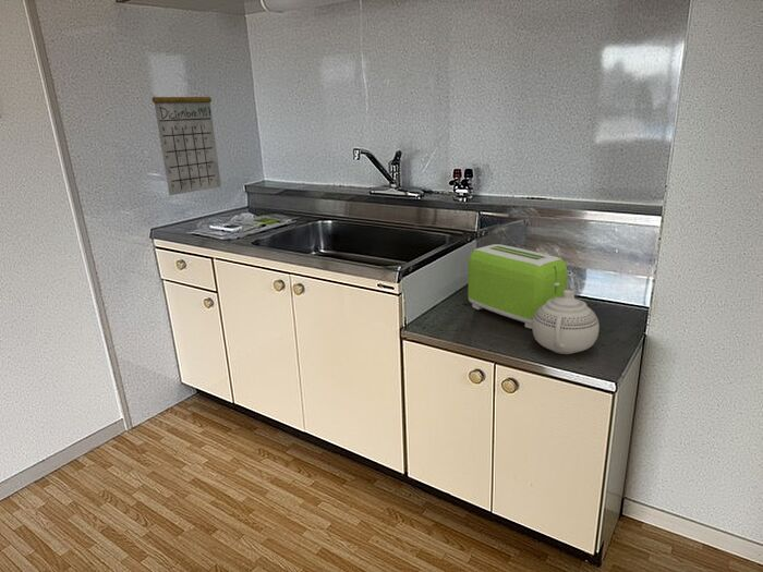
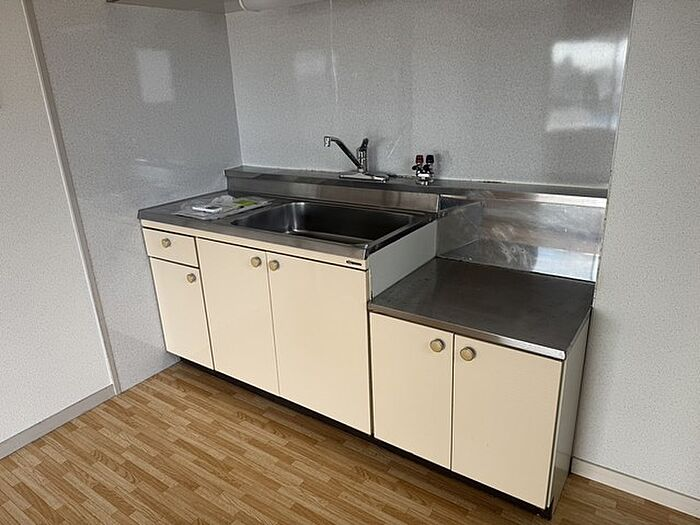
- teapot (565, 320)
- calendar (187, 134)
- toaster (514, 283)
